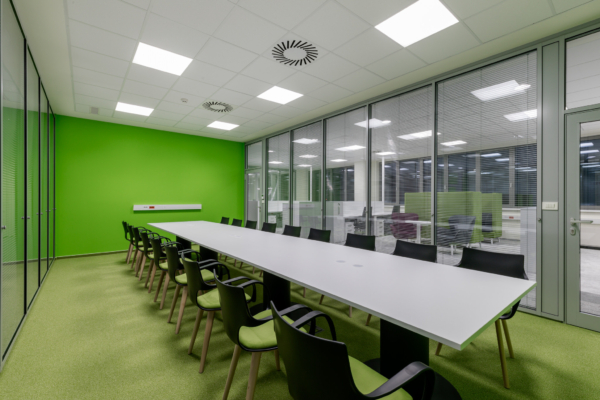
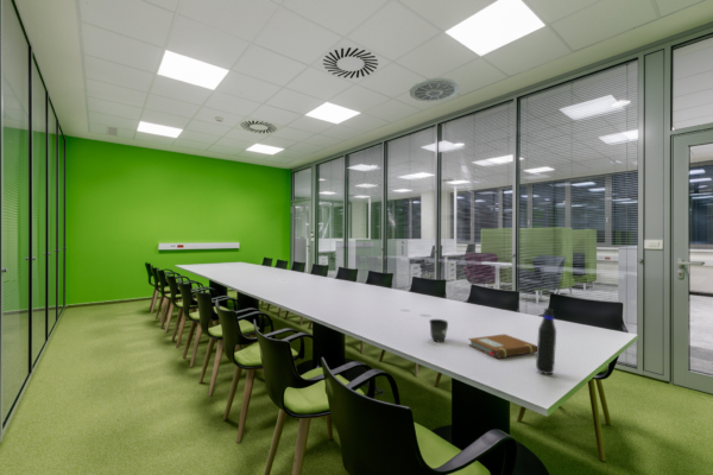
+ water bottle (545, 340)
+ ceiling vent (434, 91)
+ notebook (500, 346)
+ mug (440, 330)
